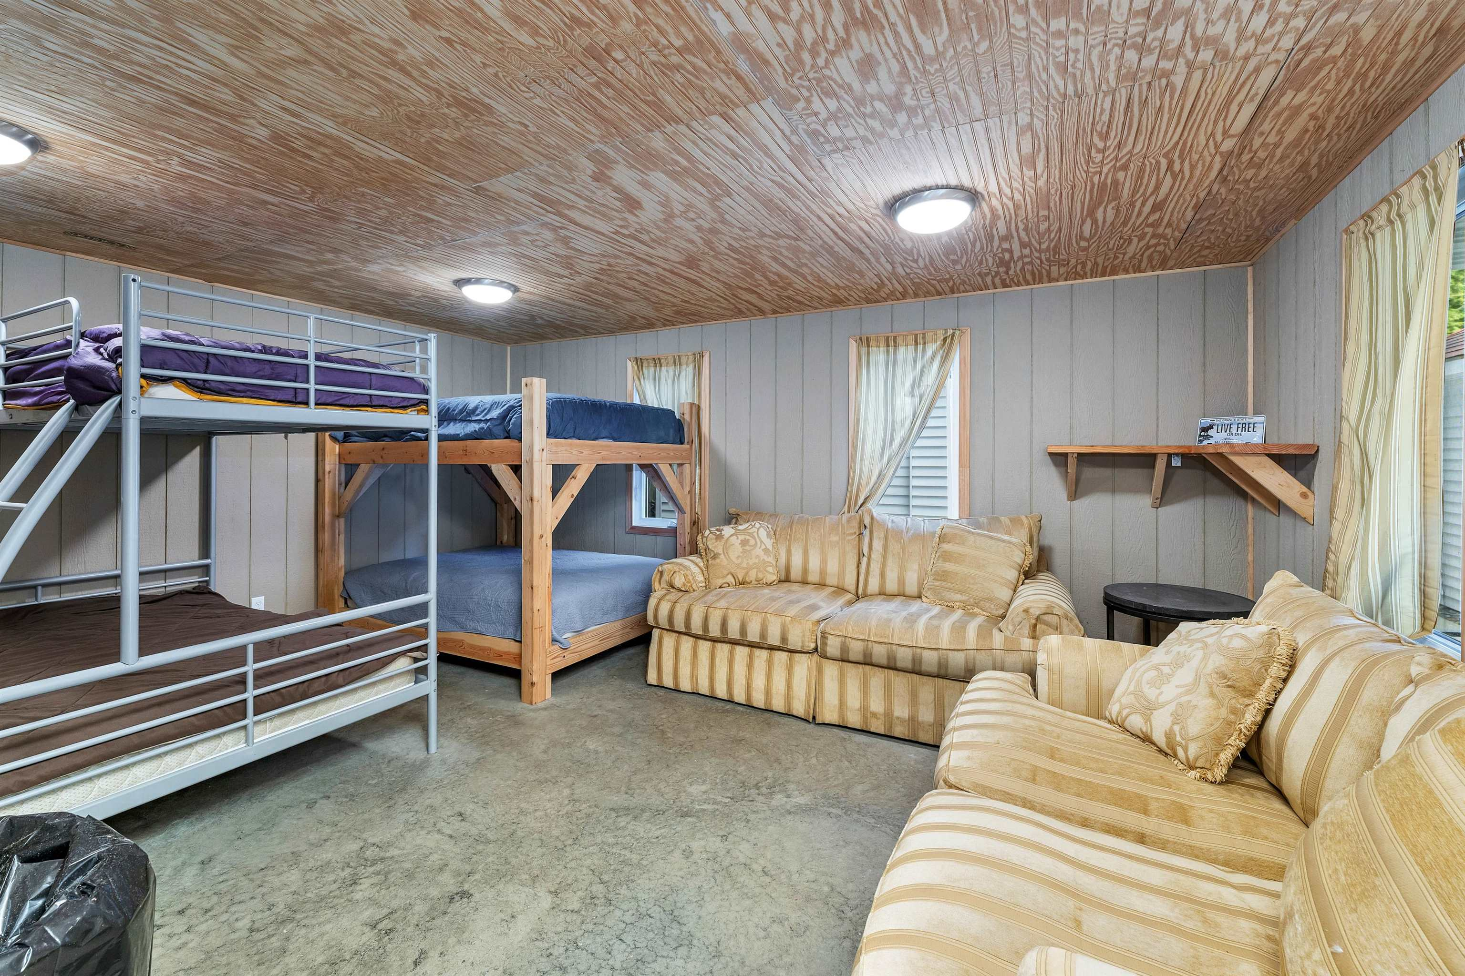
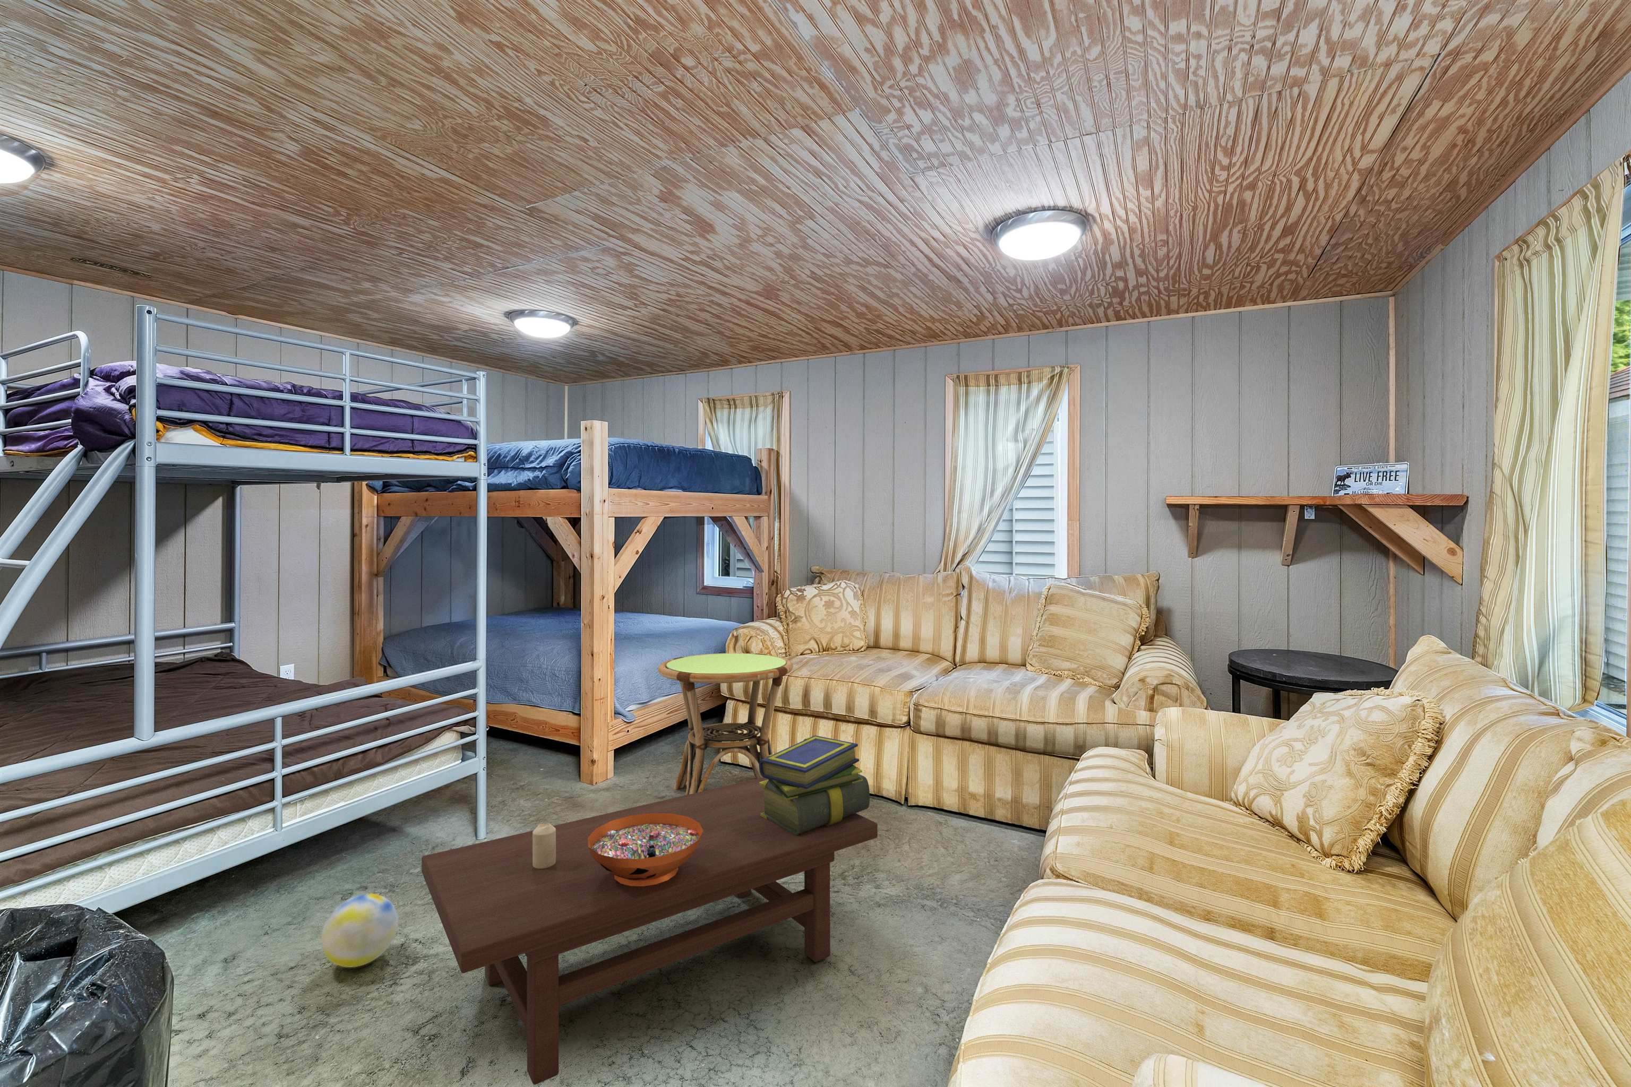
+ decorative bowl (646, 852)
+ candle (544, 843)
+ coffee table (663, 903)
+ side table (726, 730)
+ ball (360, 929)
+ stack of books (813, 781)
